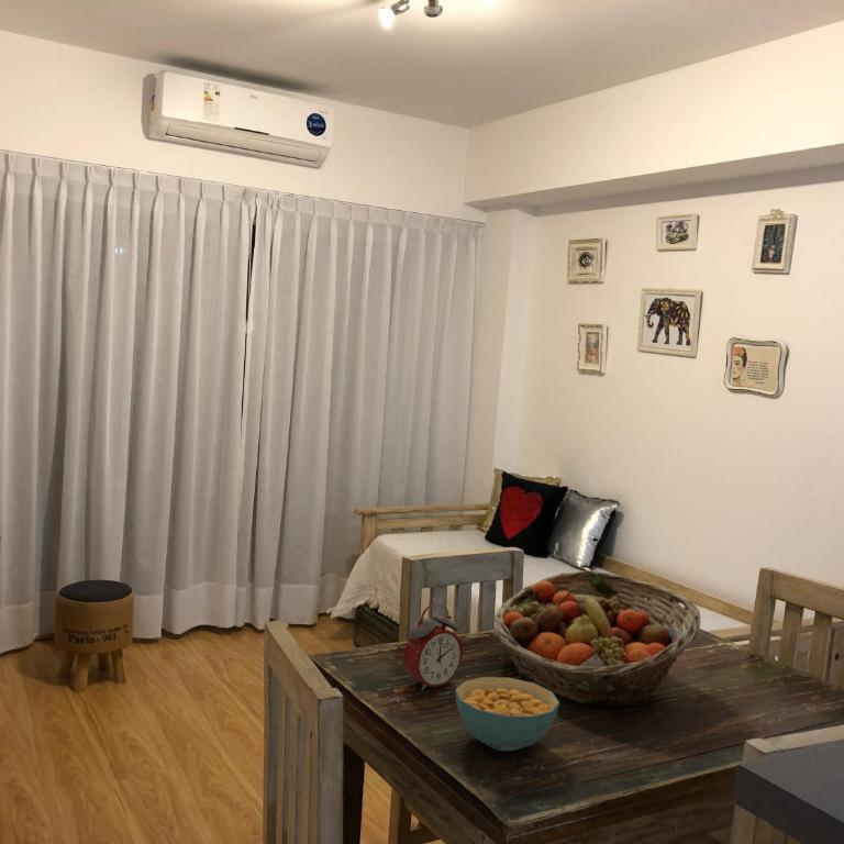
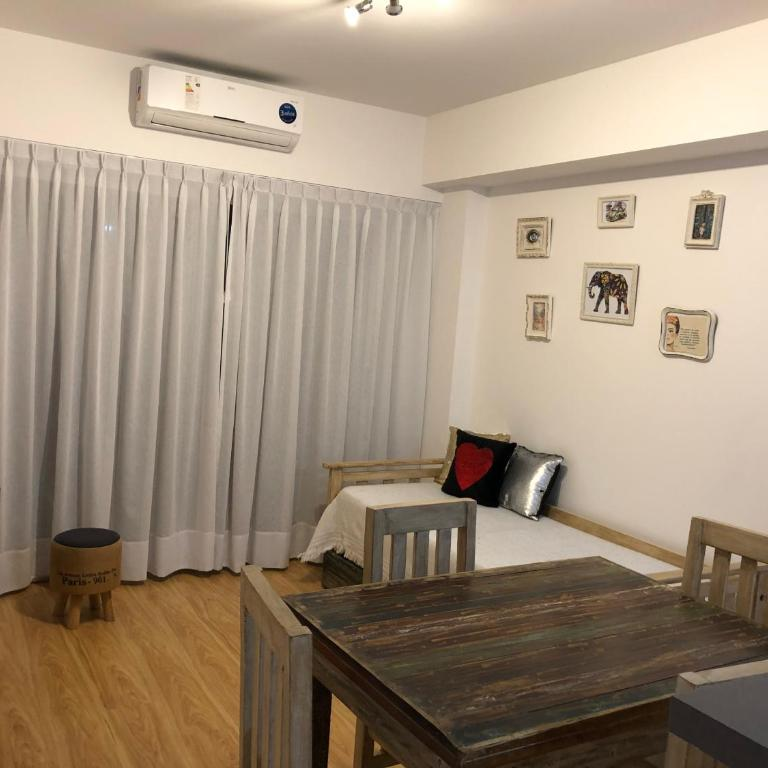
- fruit basket (592, 633)
- alarm clock (433, 643)
- cereal bowl (504, 720)
